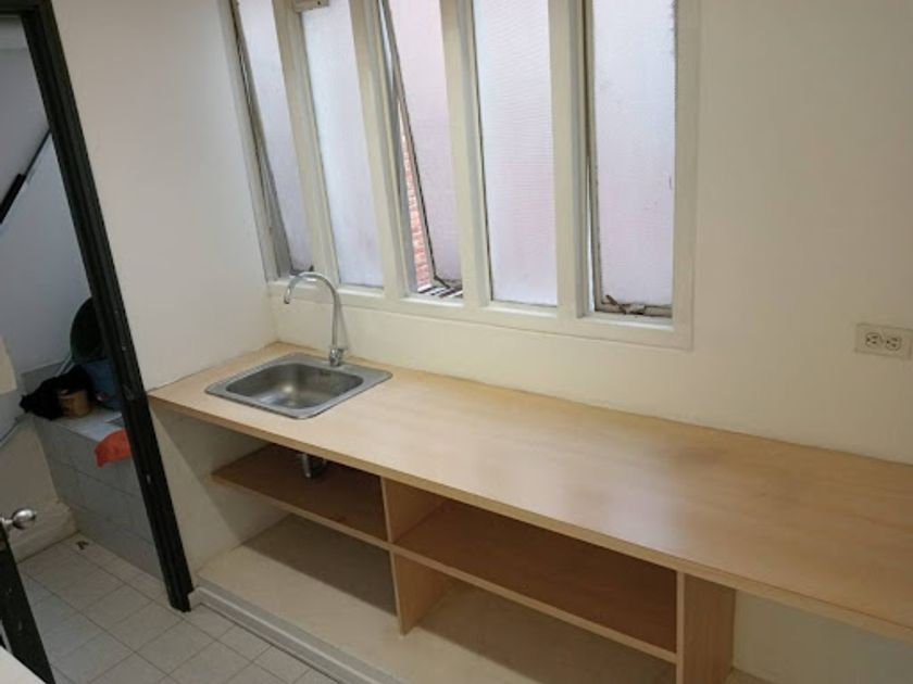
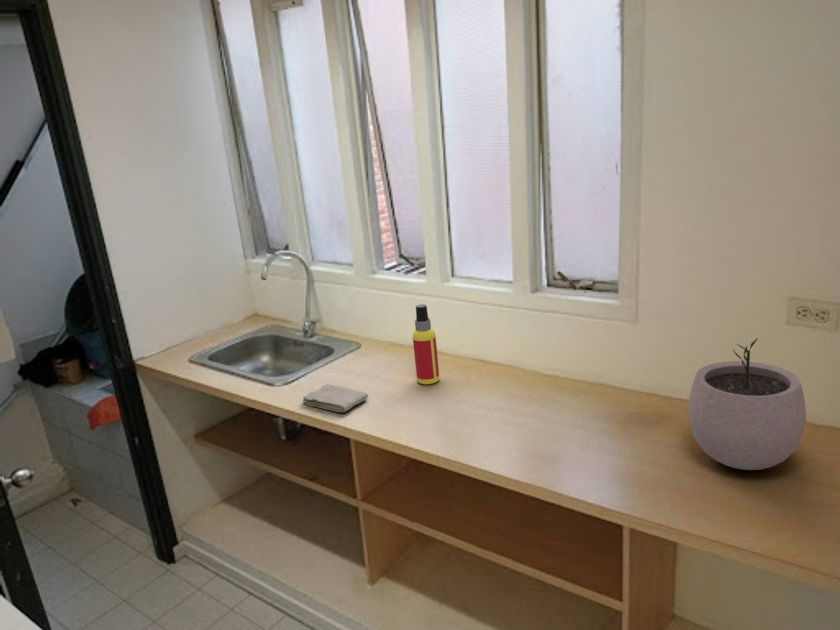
+ spray bottle (424, 343)
+ washcloth (334, 397)
+ plant pot (745, 401)
